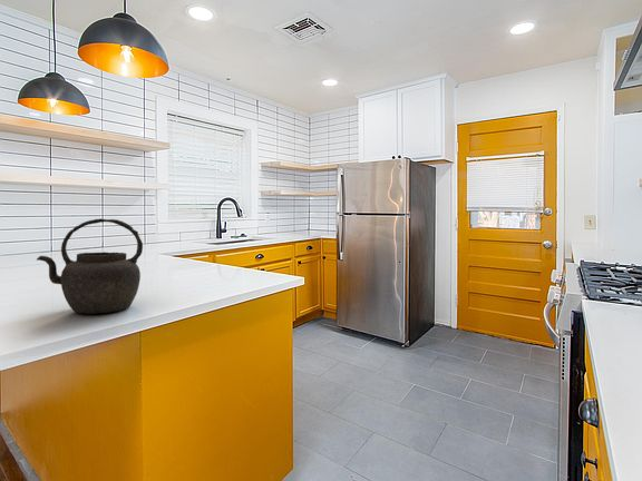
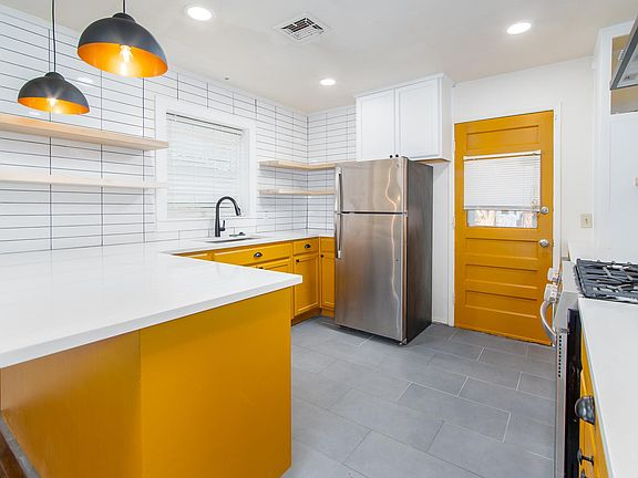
- kettle (91, 263)
